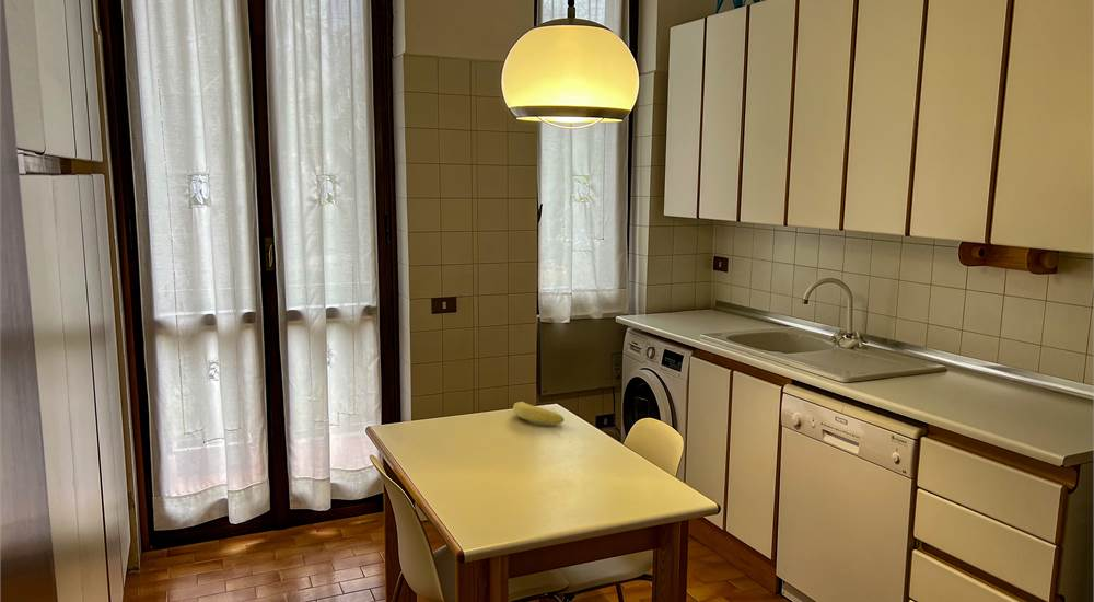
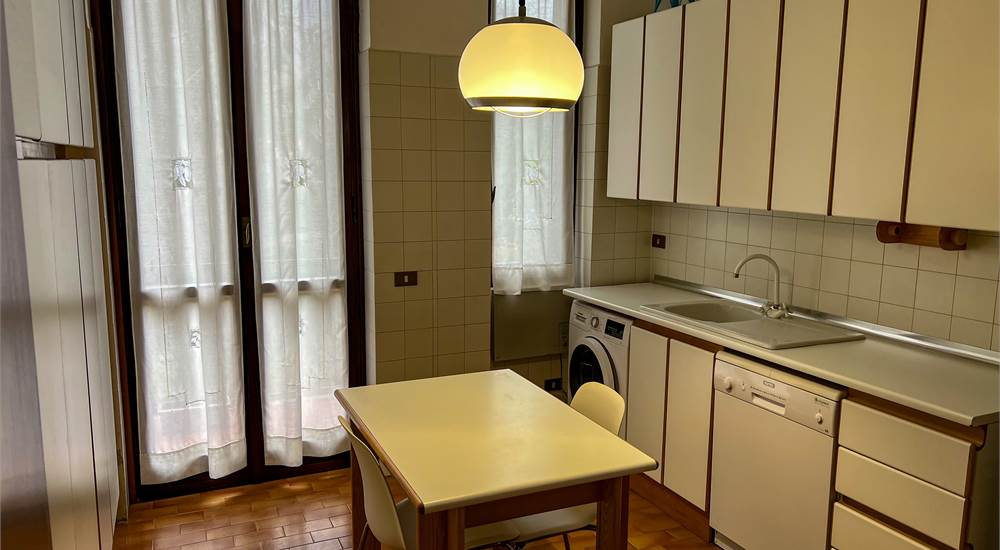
- banana (540, 409)
